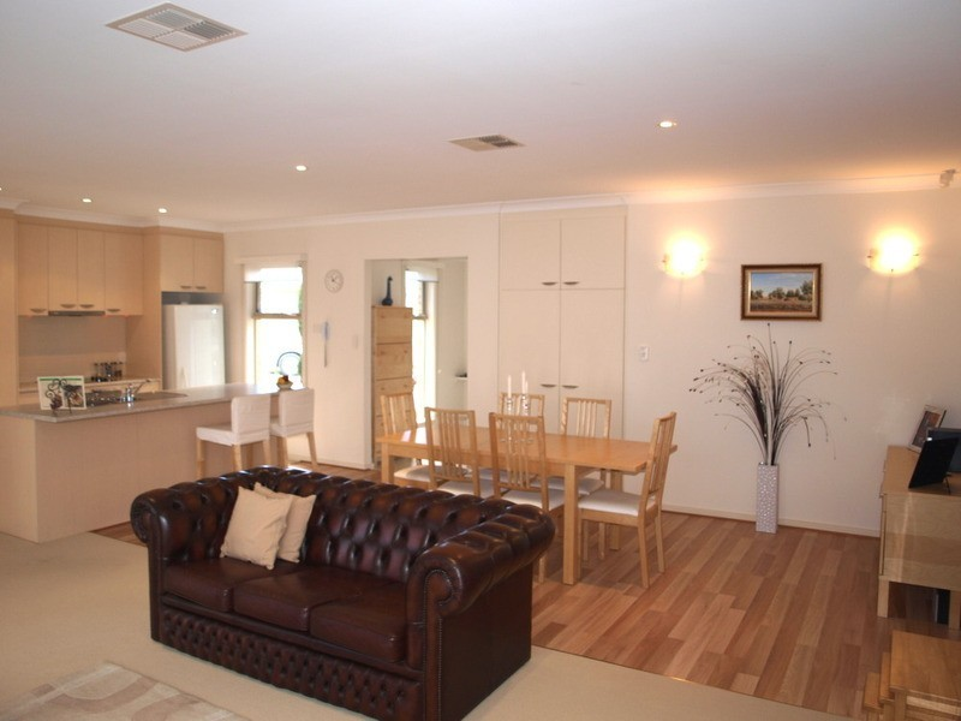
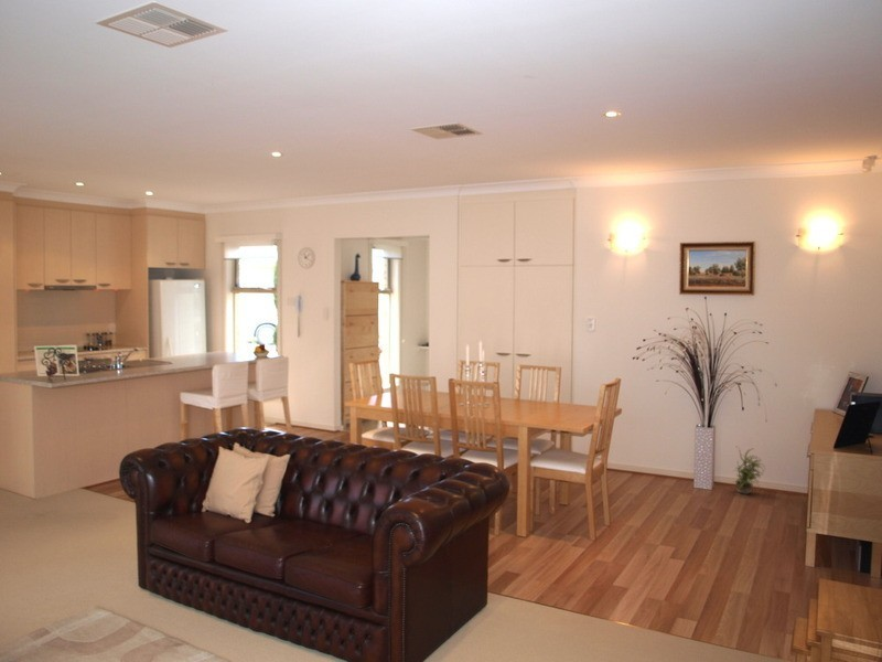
+ potted plant (747, 470)
